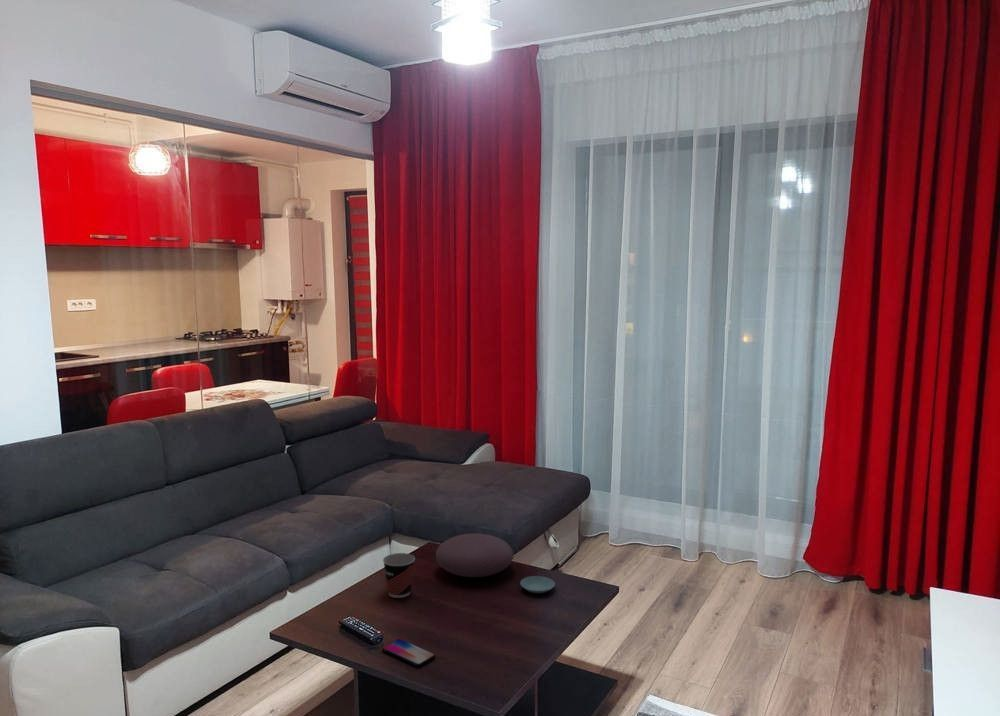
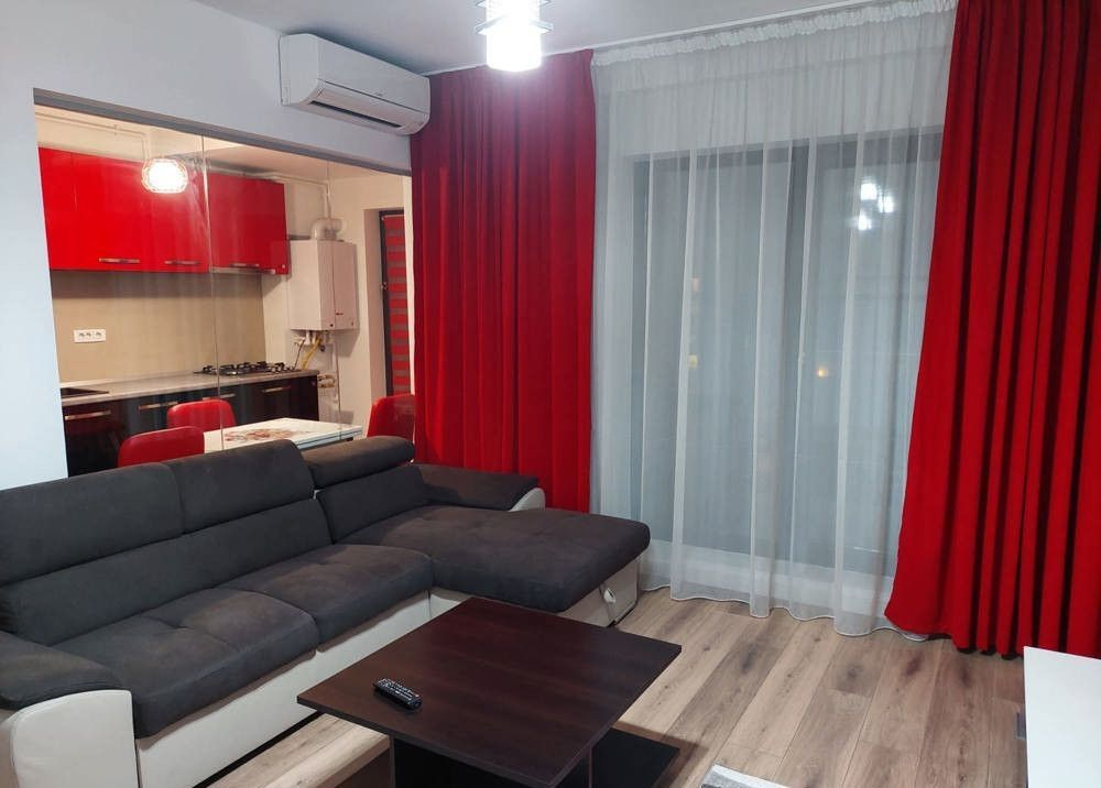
- saucer (537, 586)
- decorative bowl (474, 554)
- cup (399, 576)
- smartphone (408, 652)
